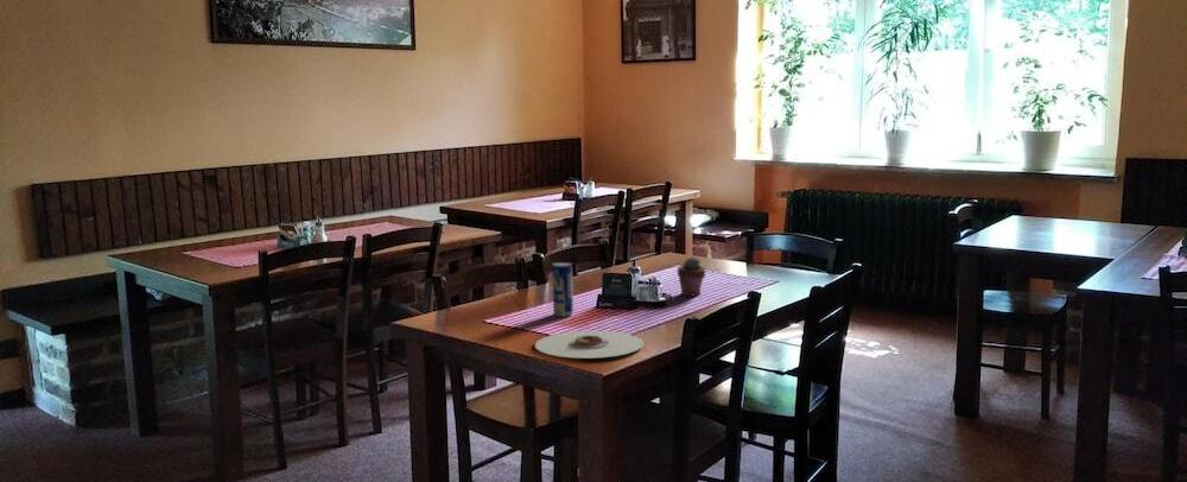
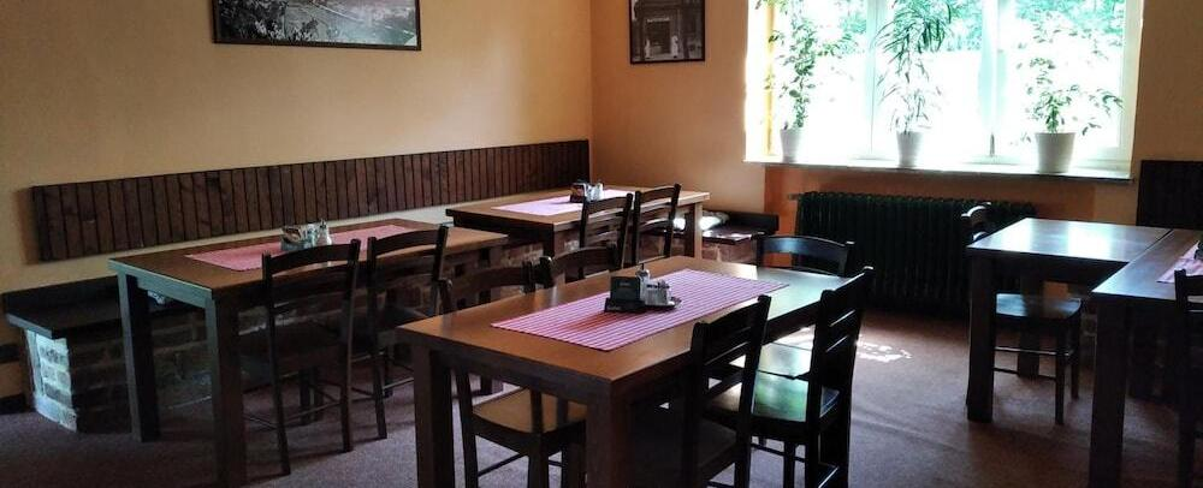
- plate (589, 340)
- potted succulent (691, 275)
- beverage can (563, 288)
